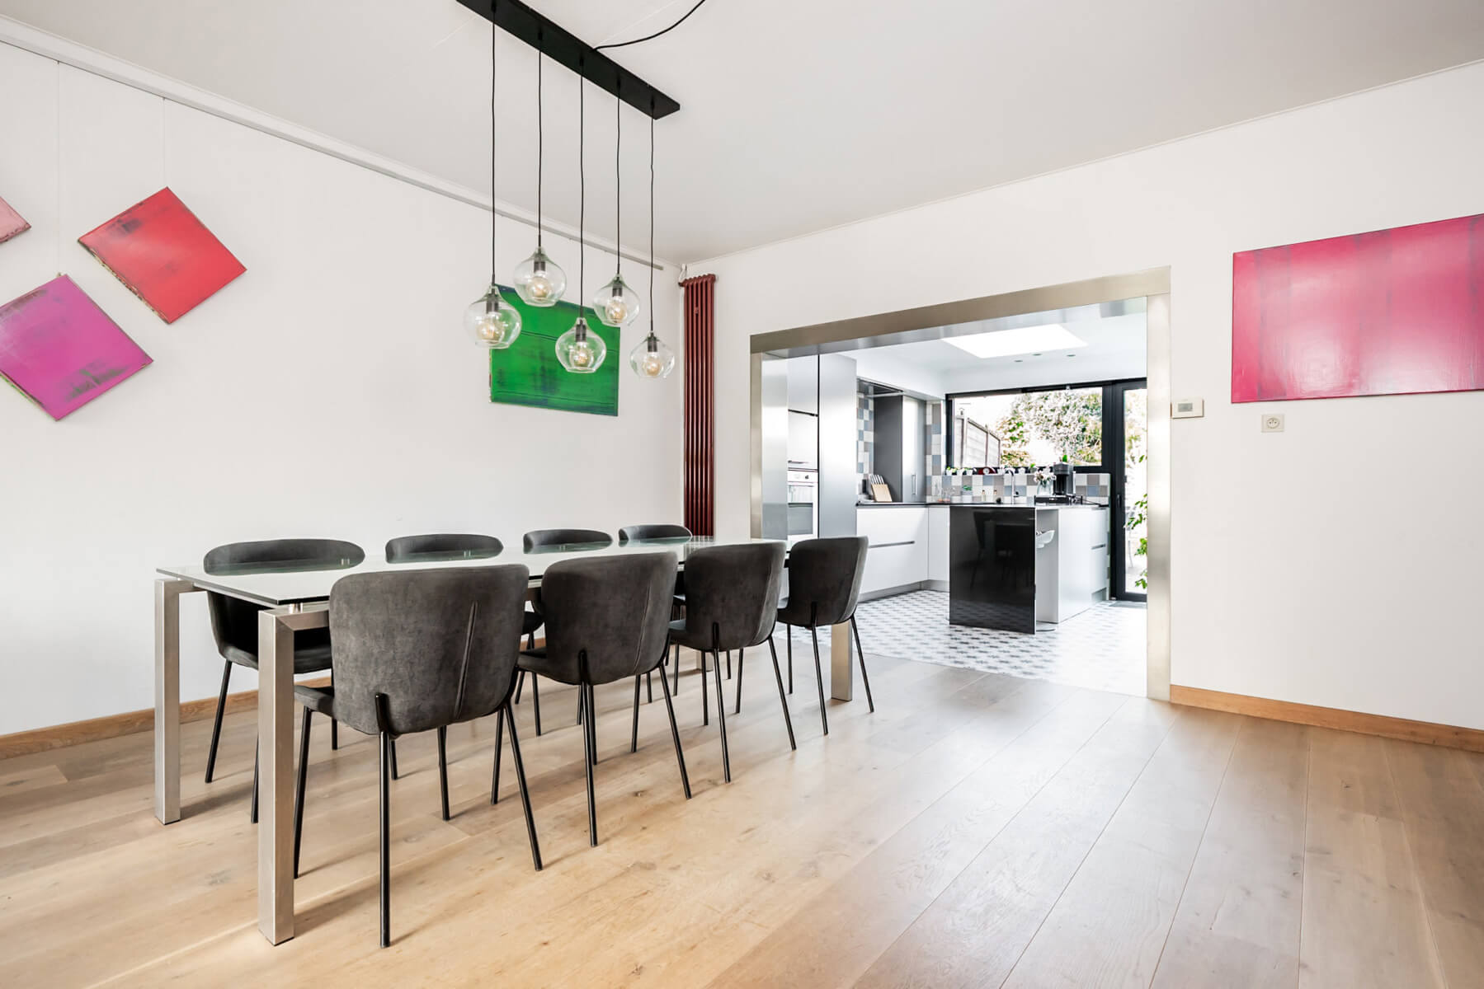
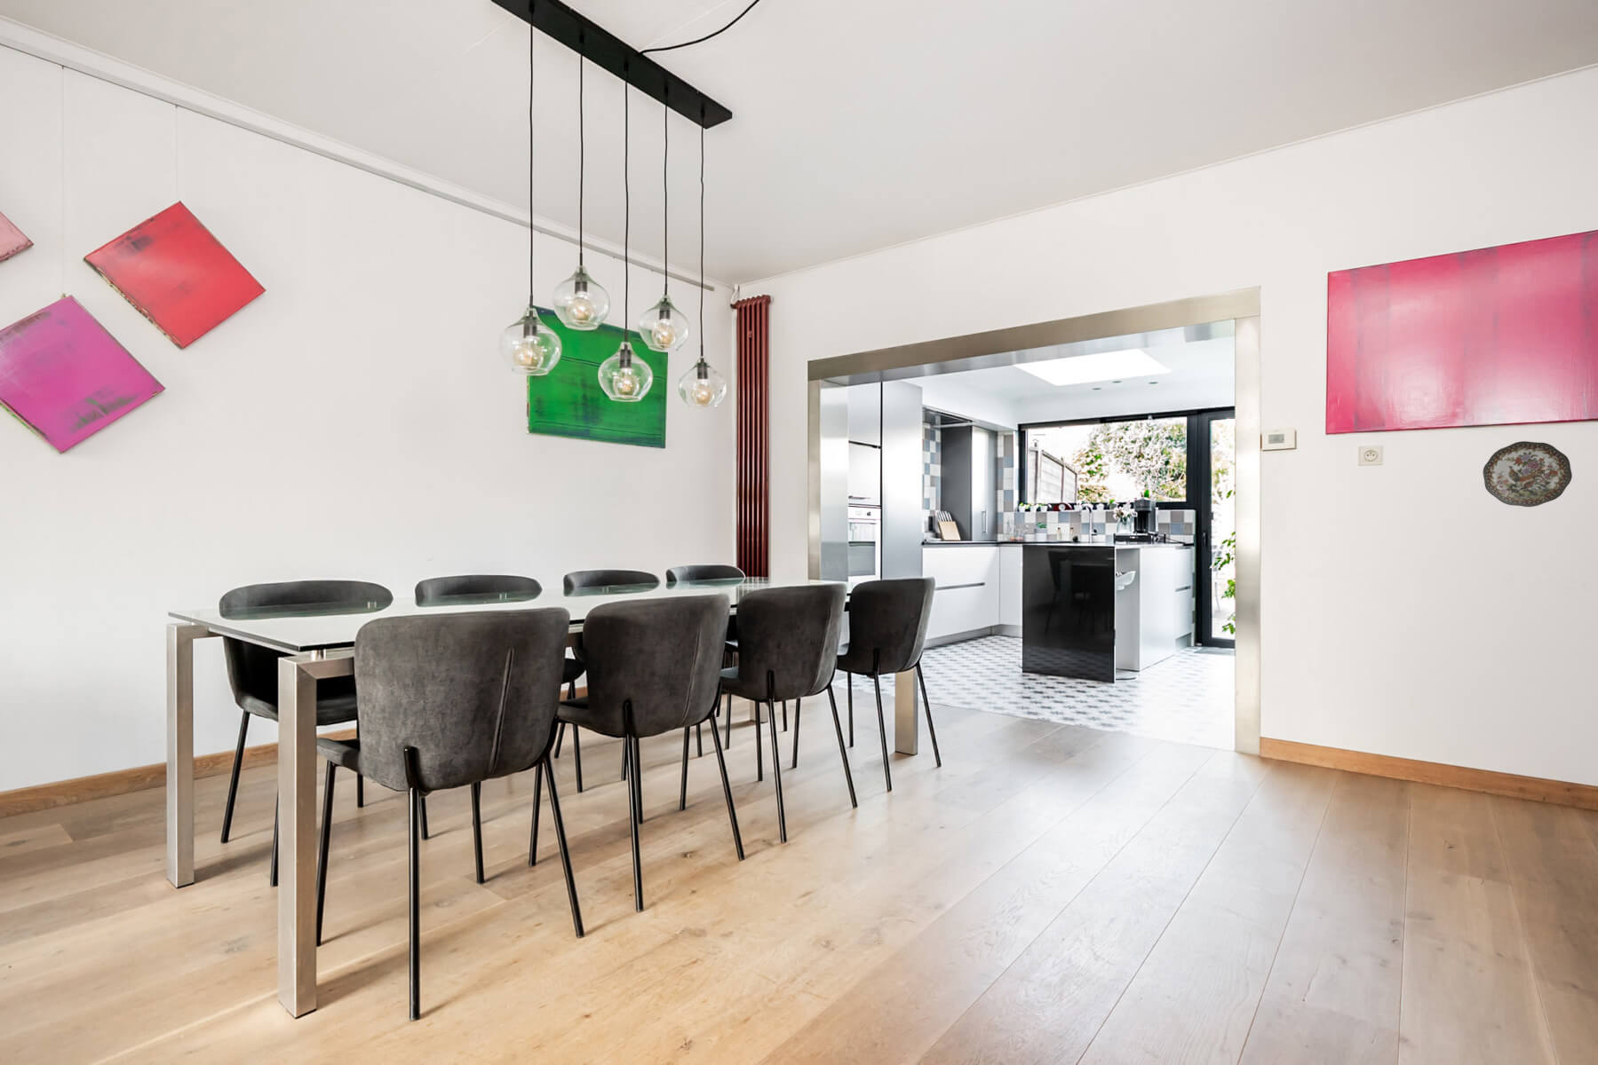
+ decorative plate (1525, 474)
